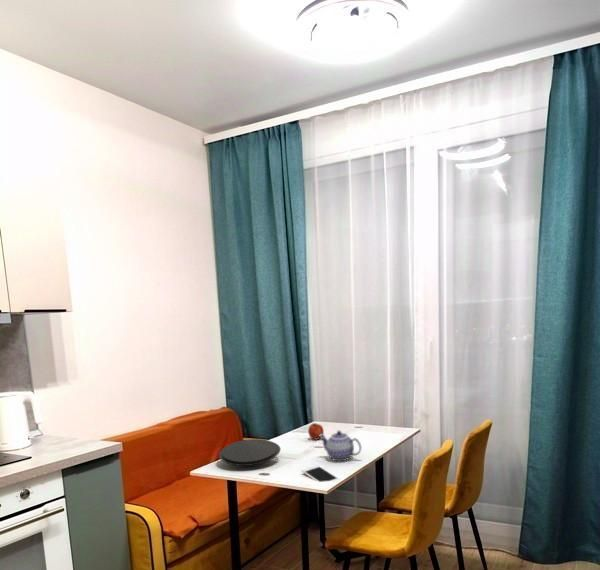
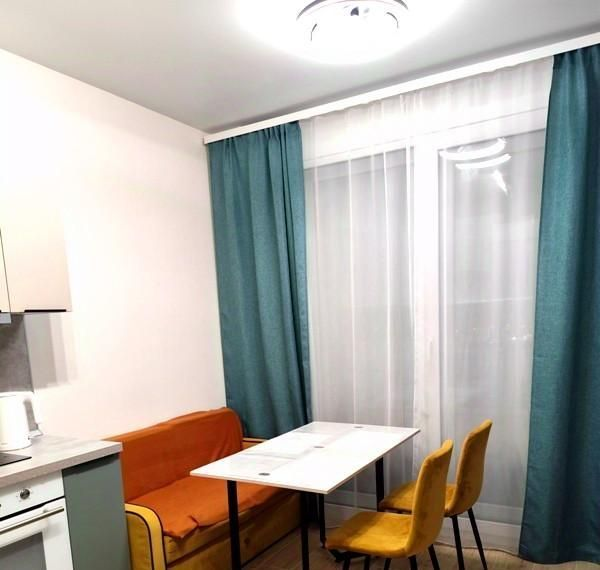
- teapot (339, 444)
- cell phone (320, 475)
- fruit (316, 430)
- plate (250, 455)
